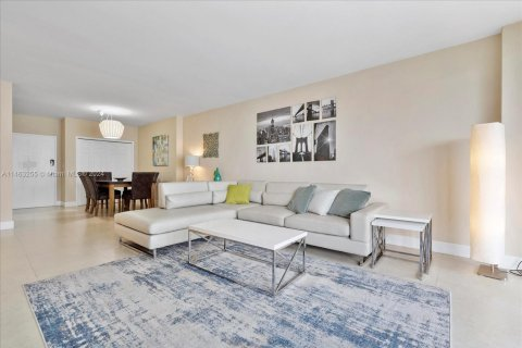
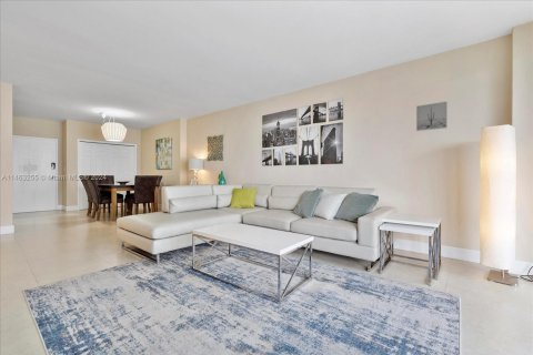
+ wall art (431, 116)
